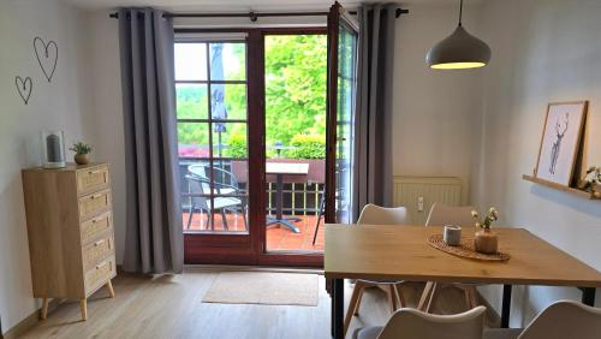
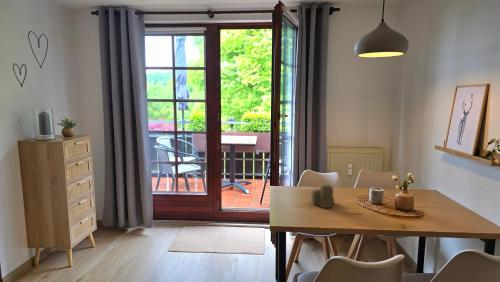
+ candle (324, 193)
